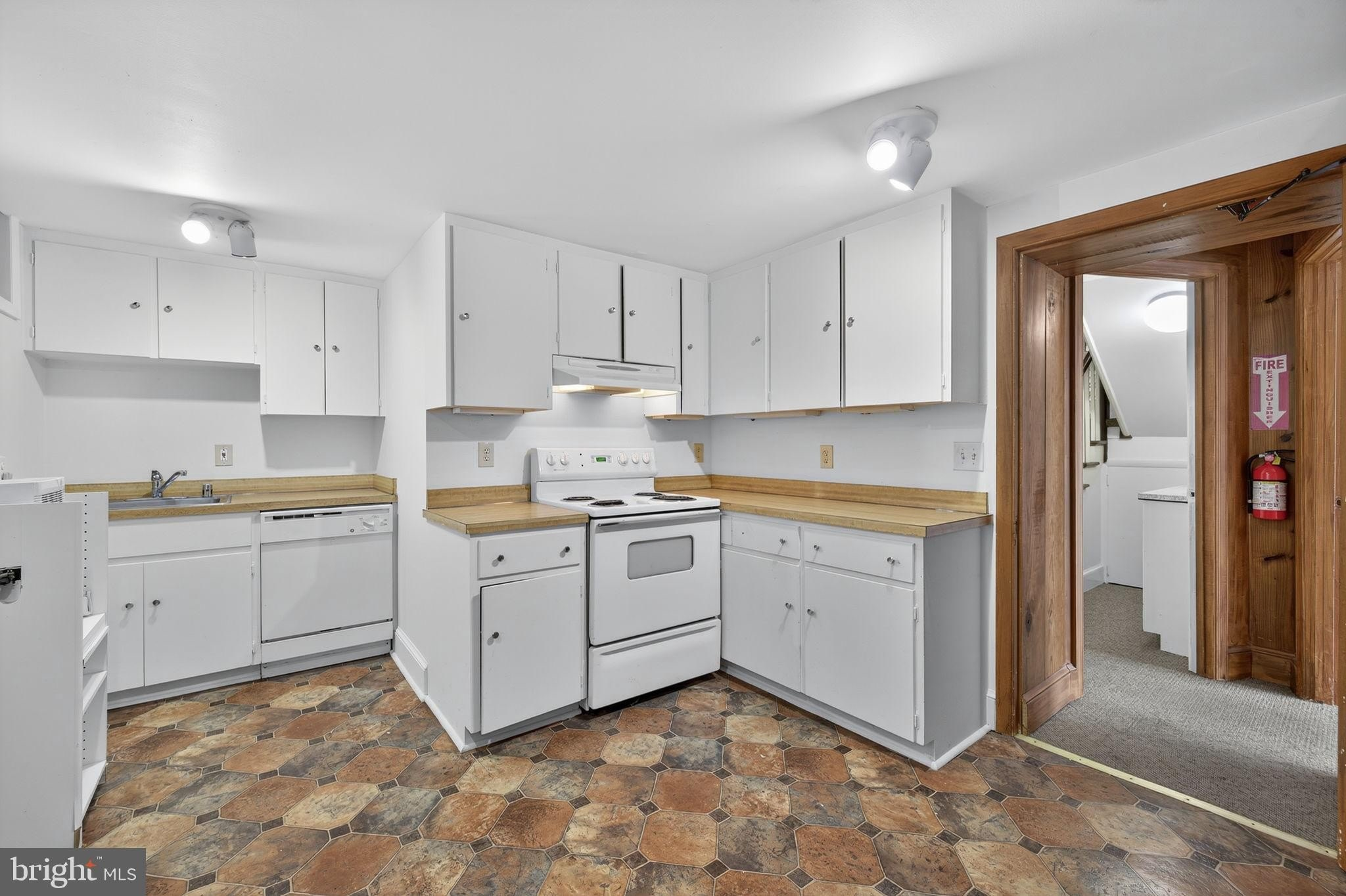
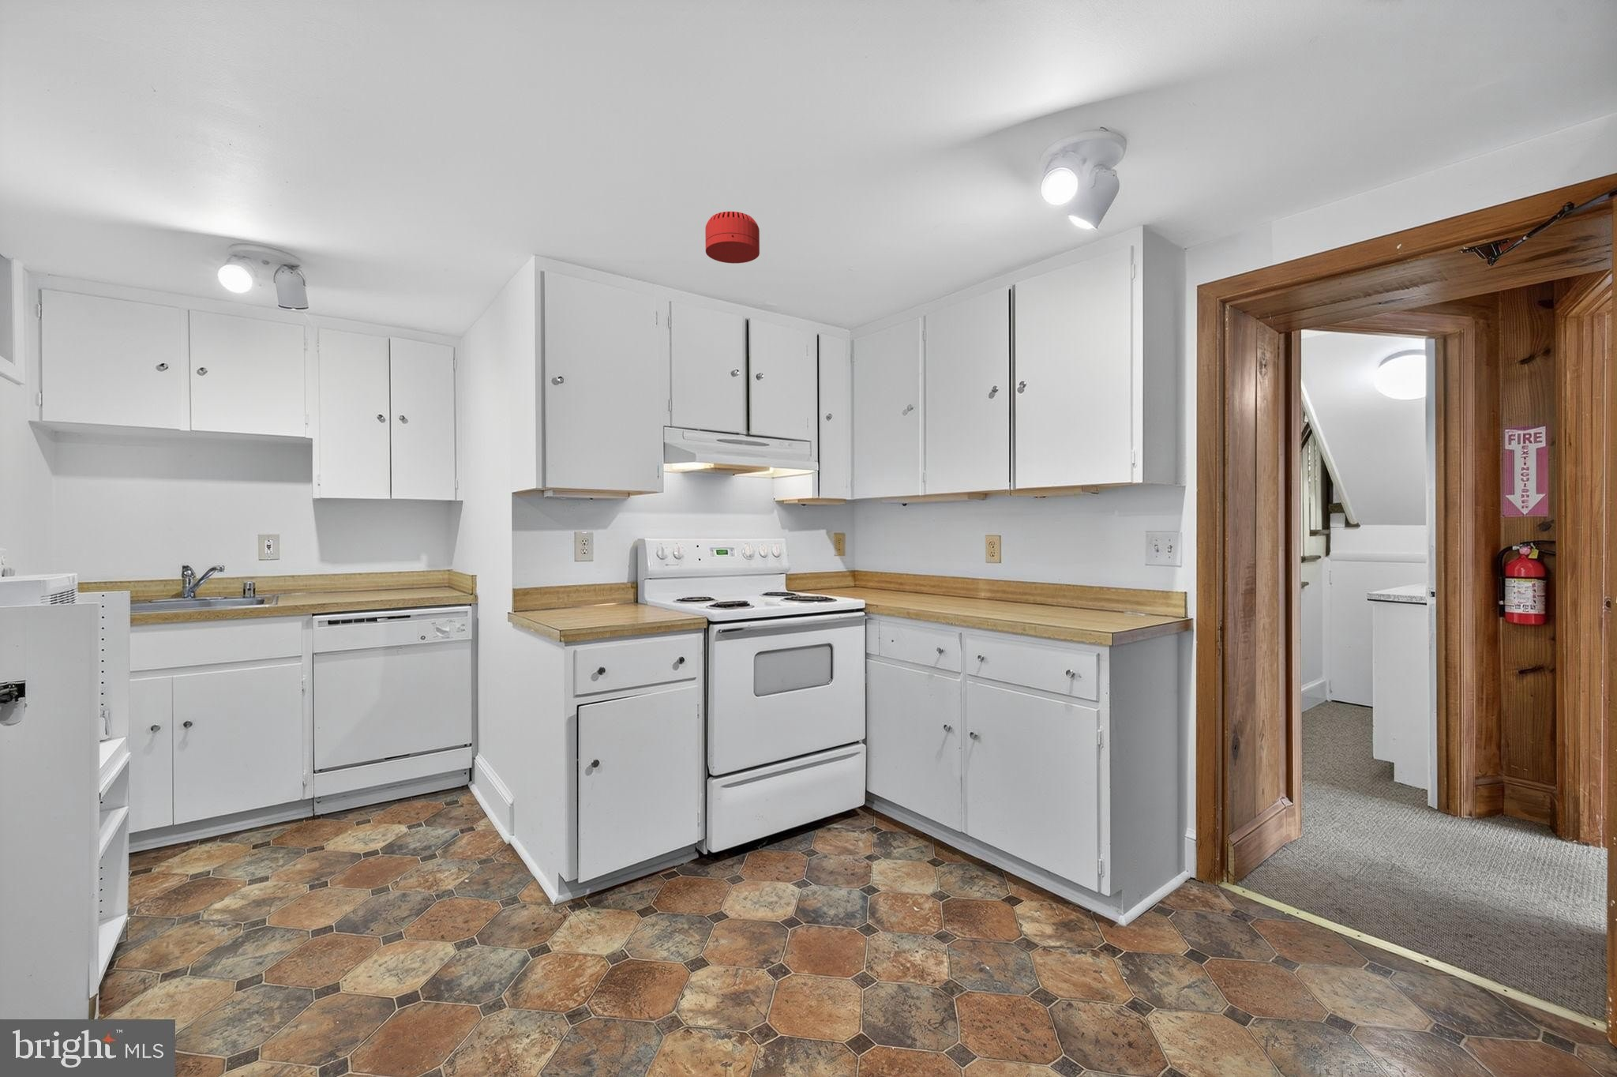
+ smoke detector (732, 236)
